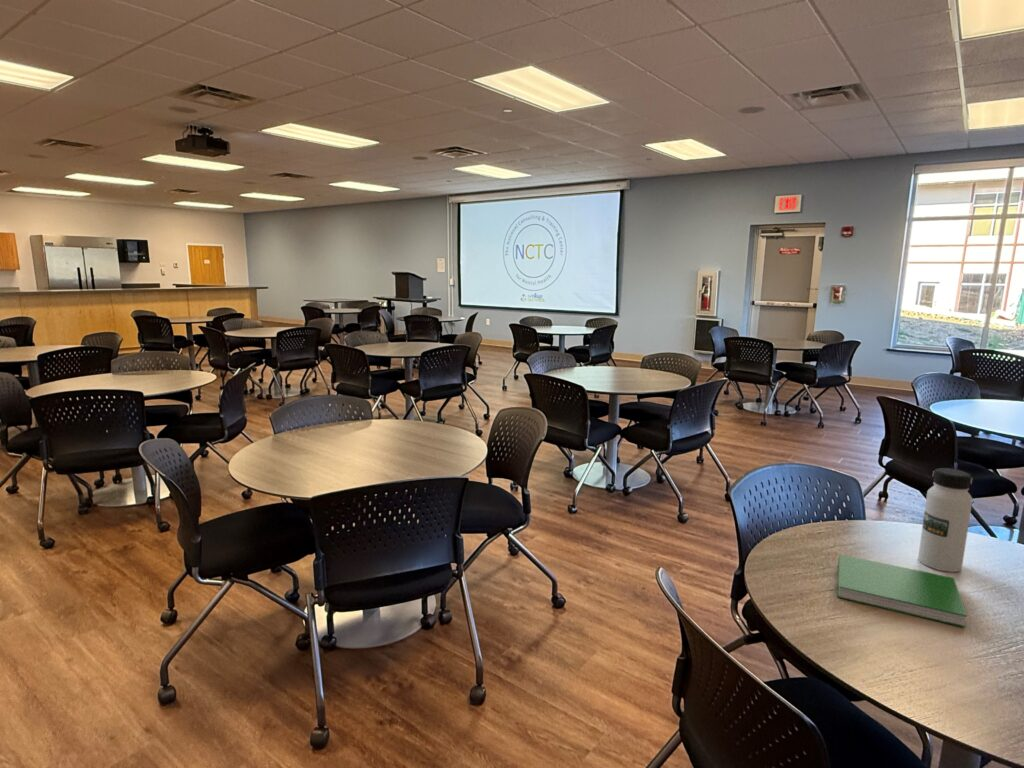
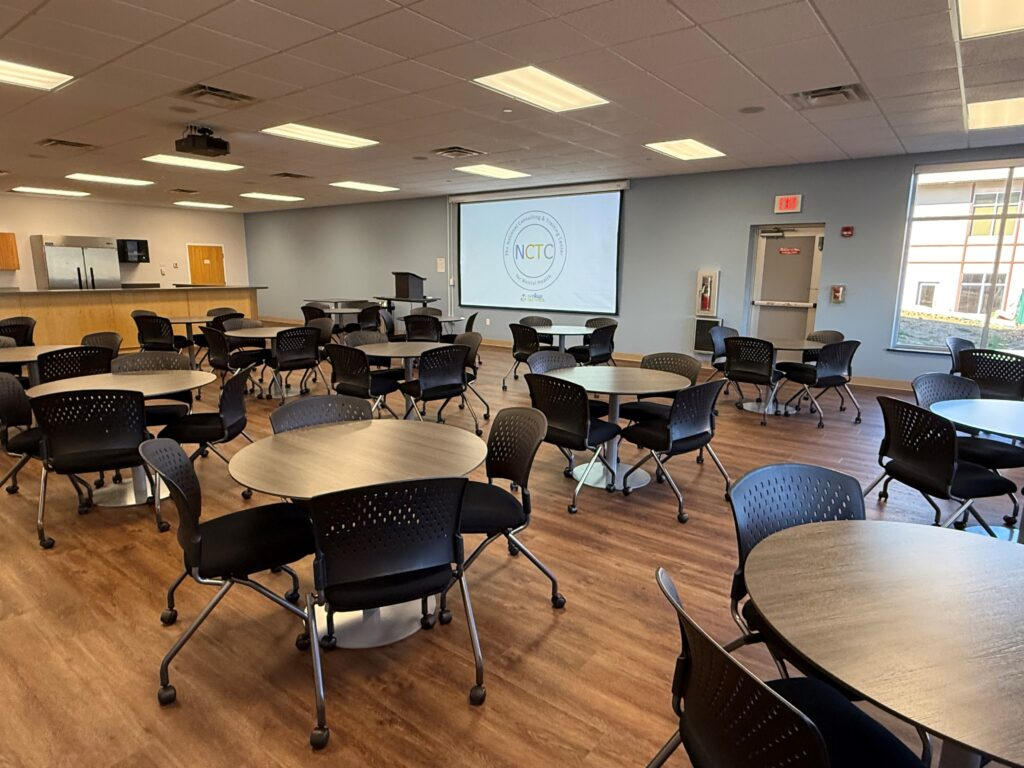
- water bottle (946, 518)
- hardcover book (896, 586)
